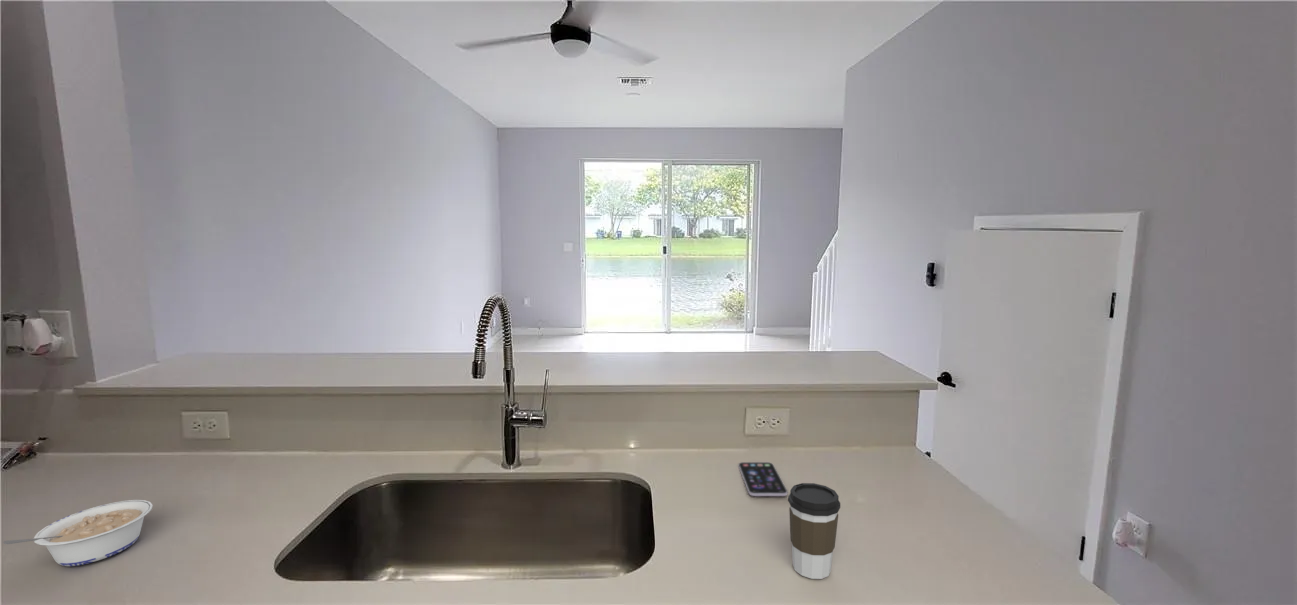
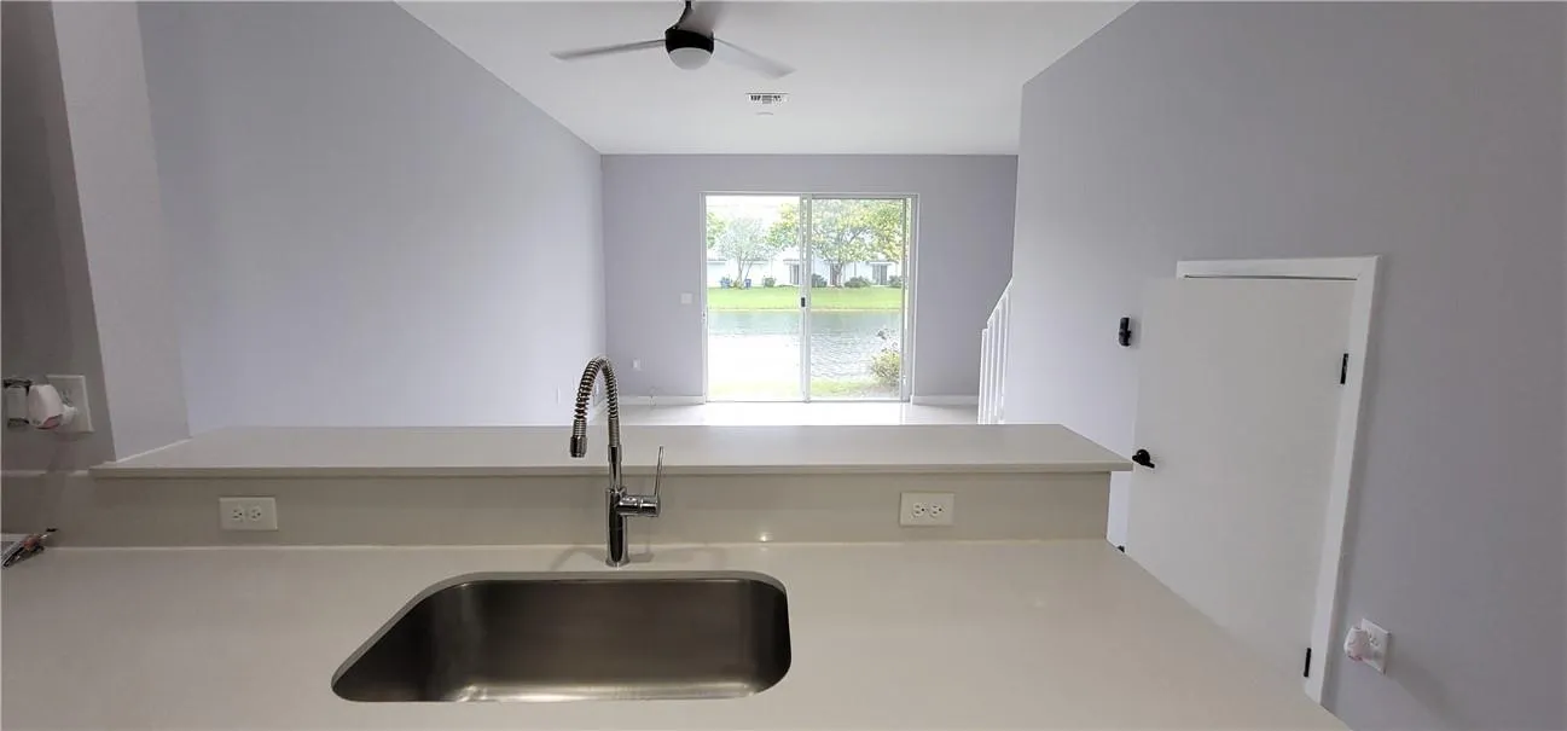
- legume (94, 533)
- coffee cup (812, 530)
- smartphone (761, 477)
